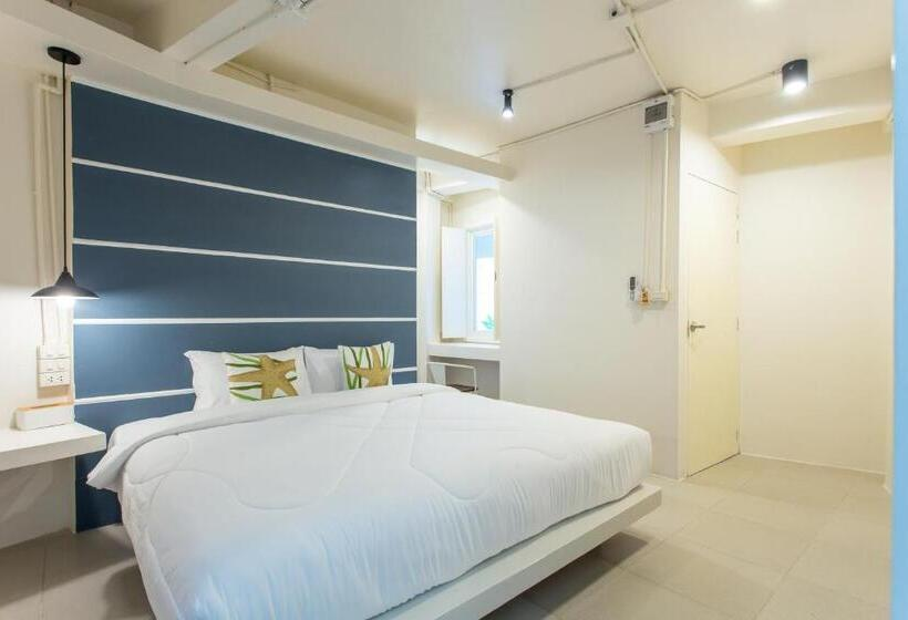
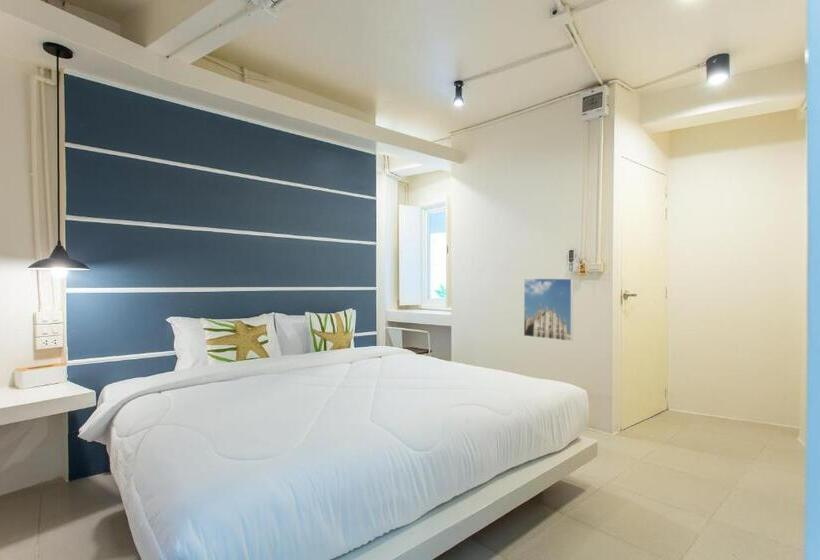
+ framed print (547, 308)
